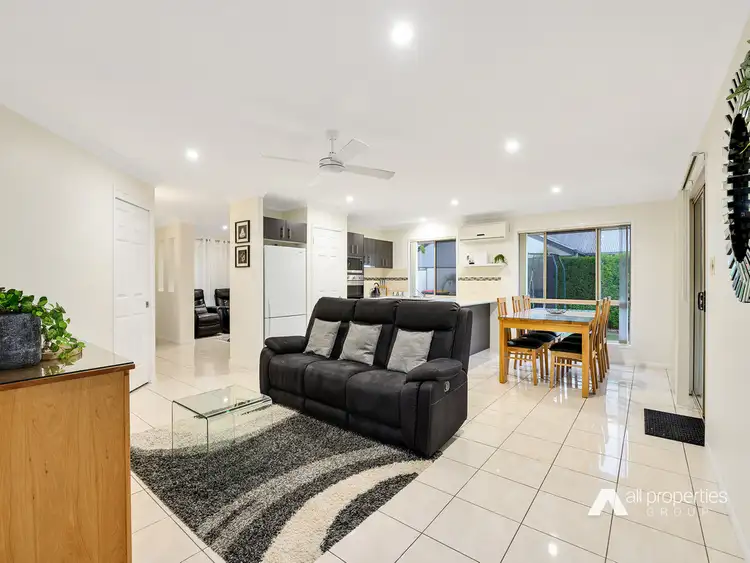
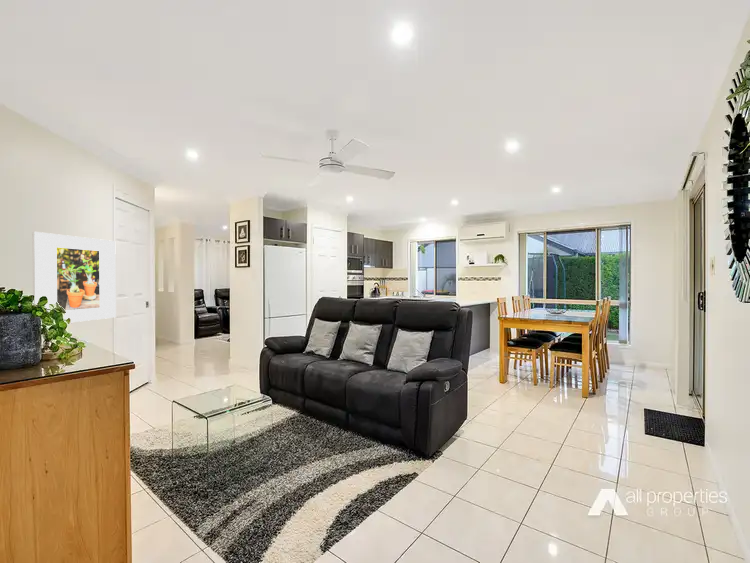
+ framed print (78, 279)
